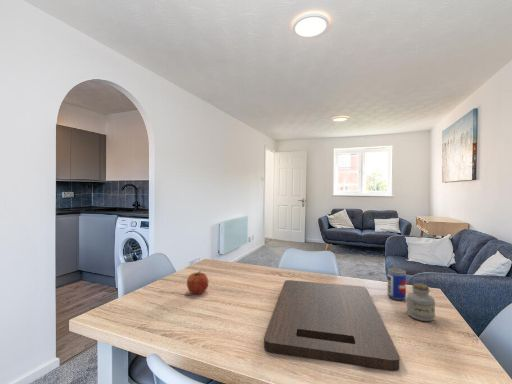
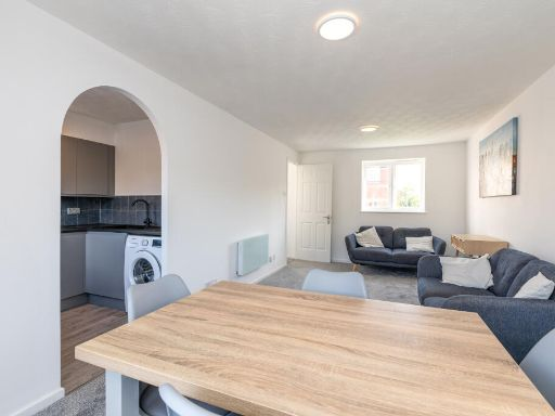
- beer can (396, 283)
- fruit (197, 281)
- jar (420, 300)
- cutting board (325, 311)
